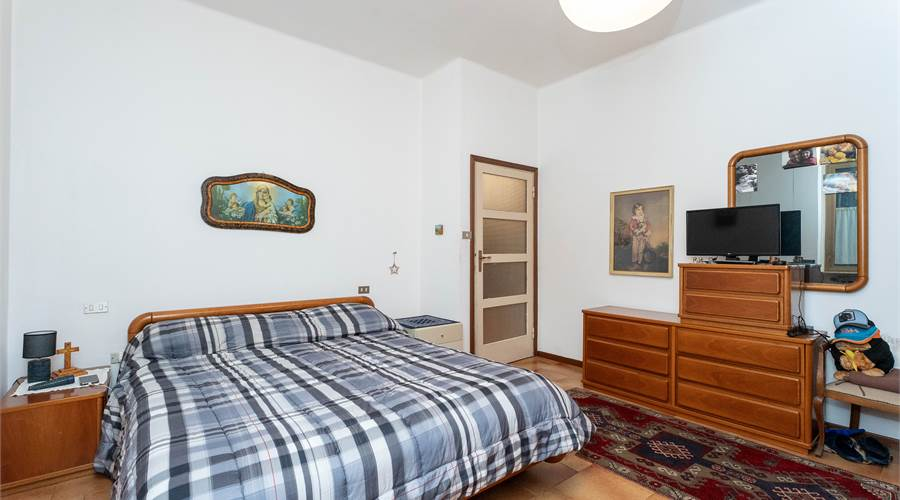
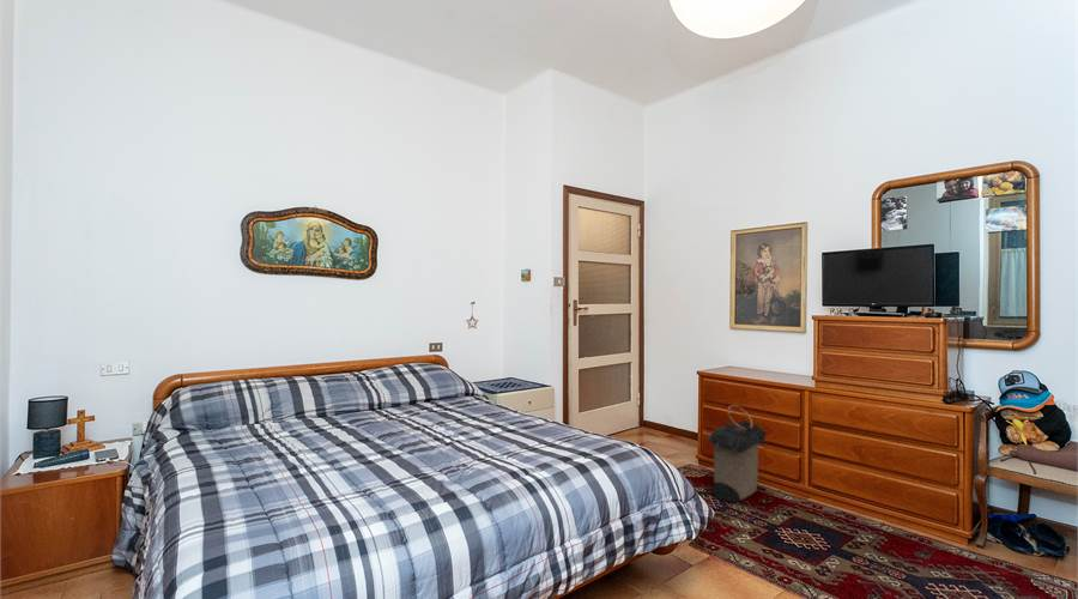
+ laundry hamper (737, 450)
